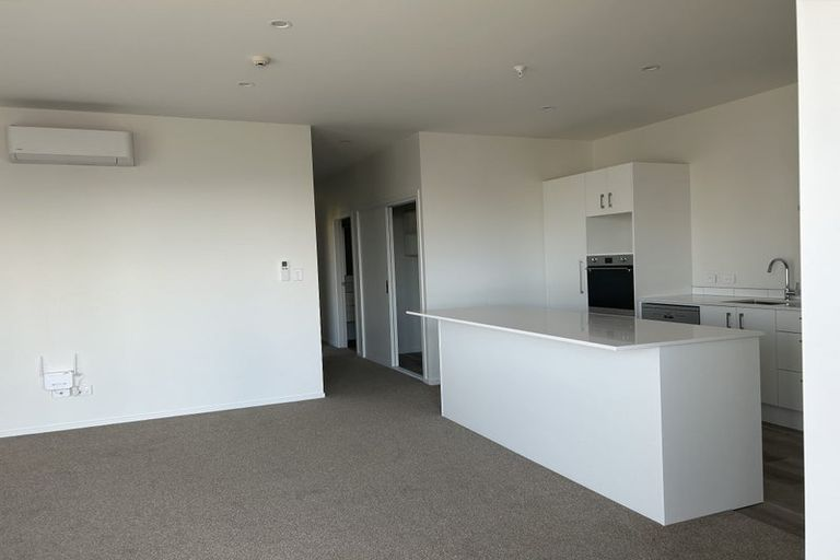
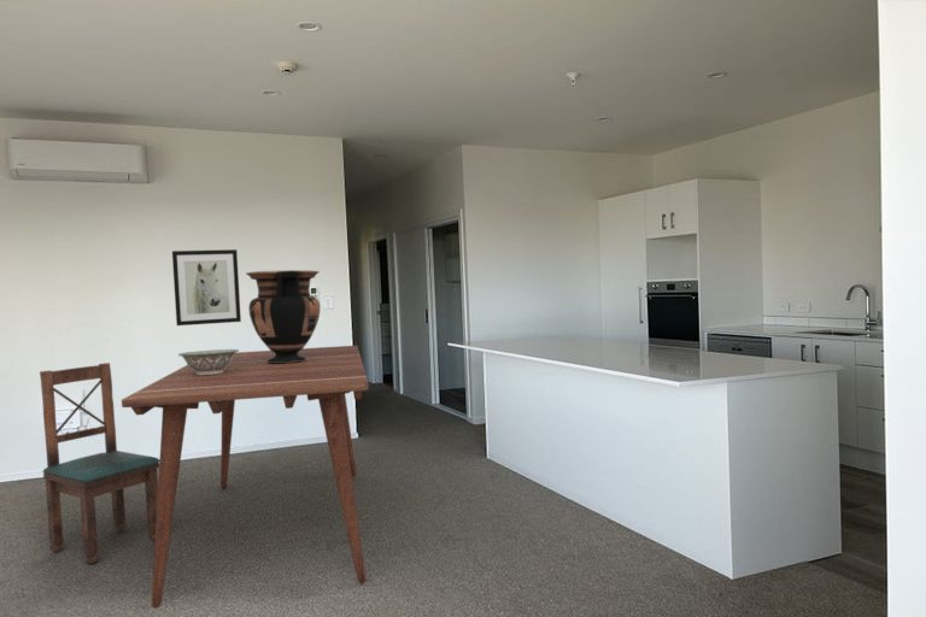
+ decorative bowl (209, 362)
+ dining table (286, 407)
+ dining chair (100, 457)
+ vase (285, 316)
+ wall art (206, 287)
